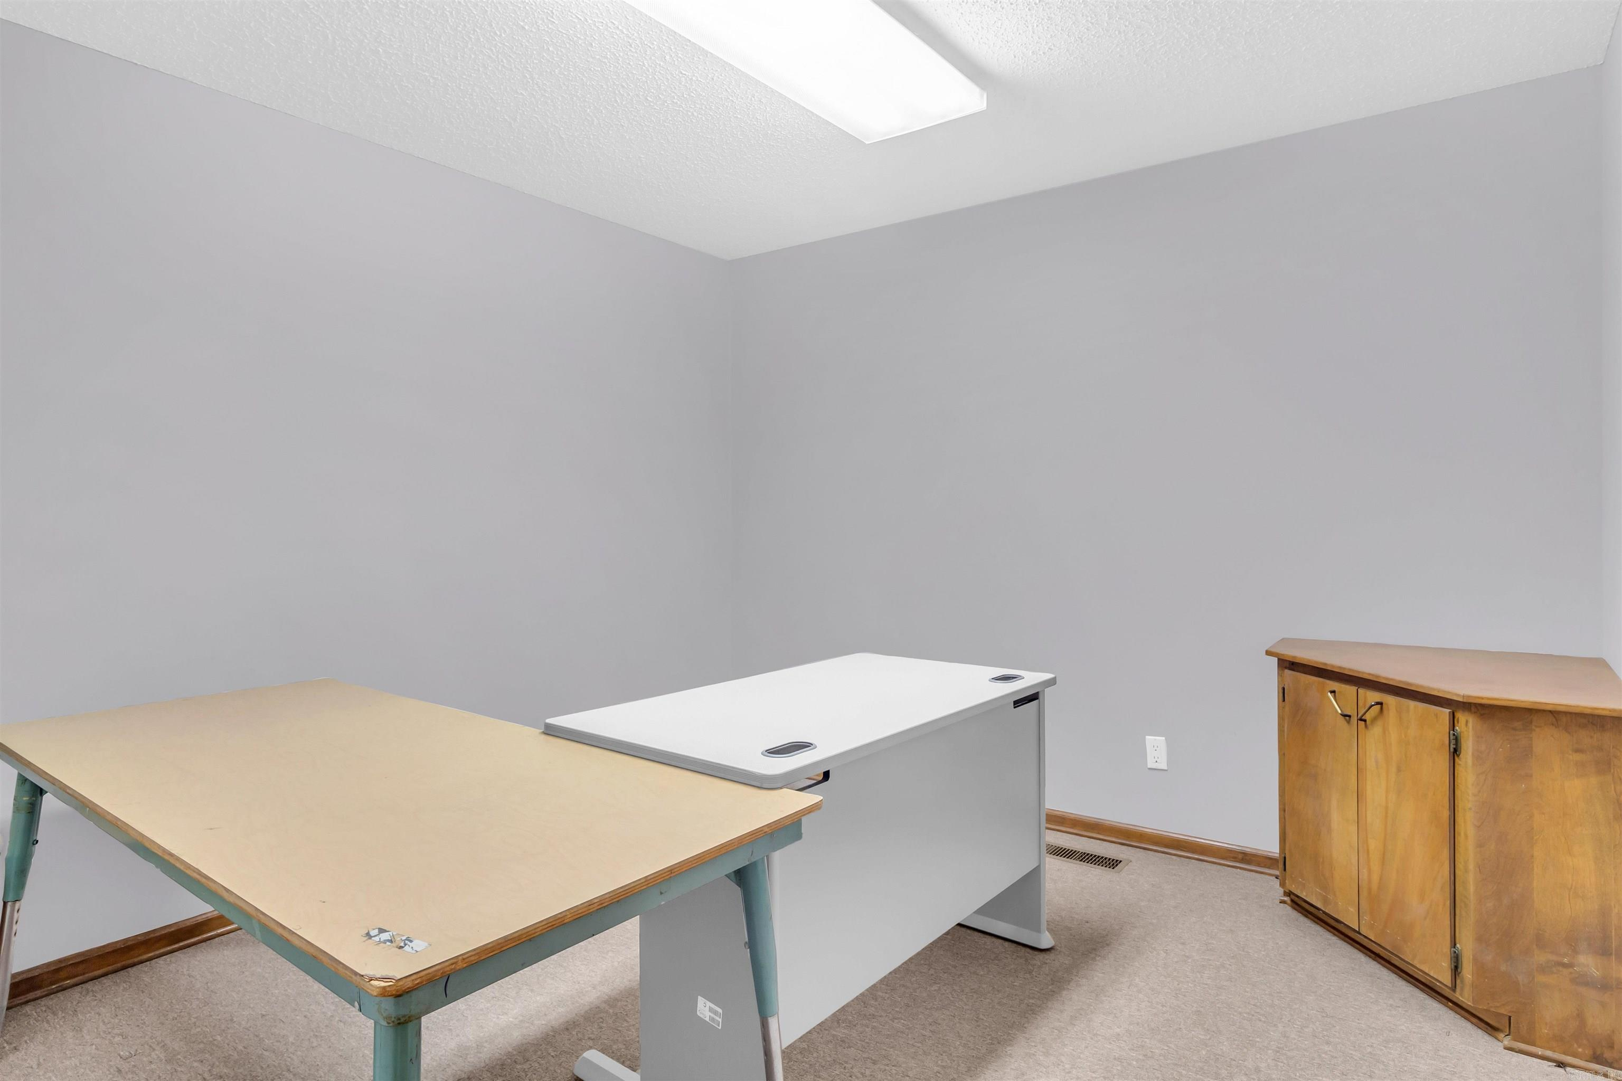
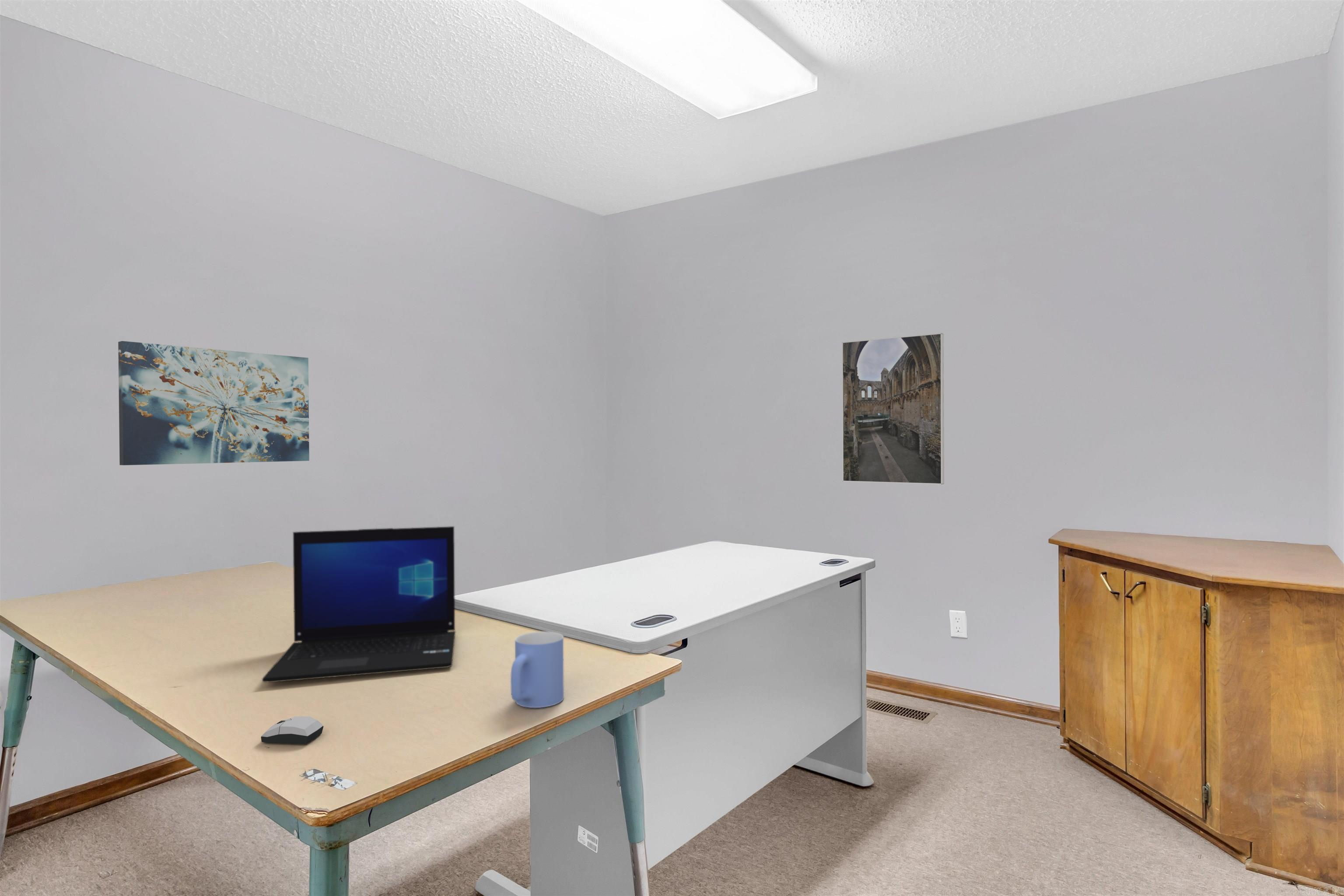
+ wall art (222, 406)
+ computer mouse (292, 728)
+ mug (531, 671)
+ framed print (891, 410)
+ laptop (369, 596)
